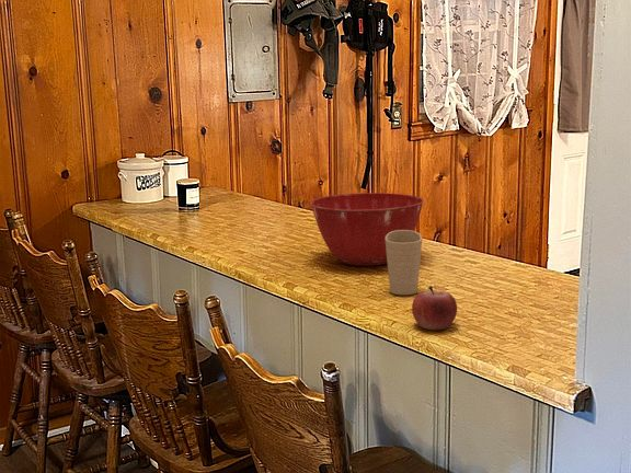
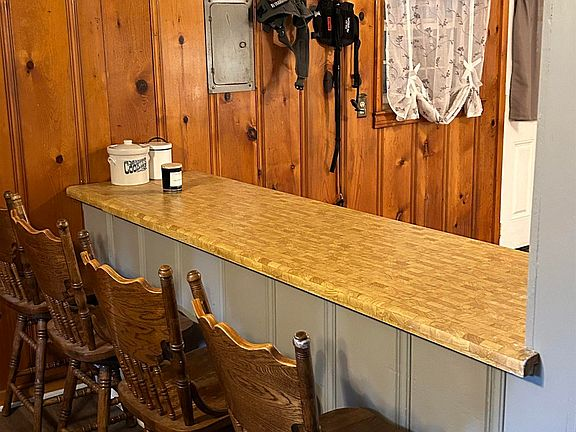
- cup (403, 262)
- mixing bowl (367, 230)
- fruit (434, 304)
